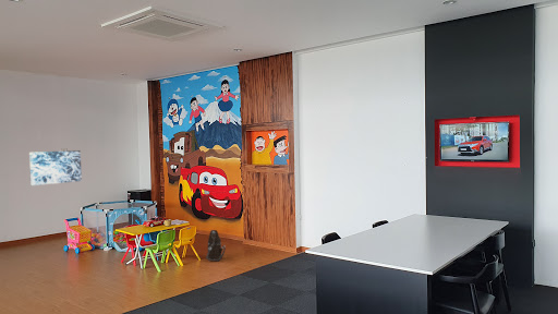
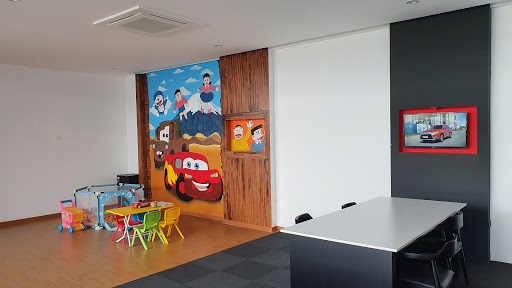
- shoulder bag (216, 244)
- wall art (56, 167)
